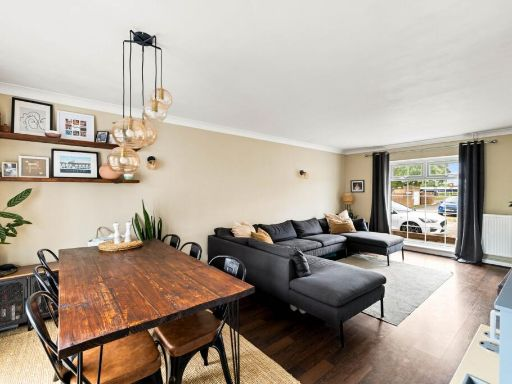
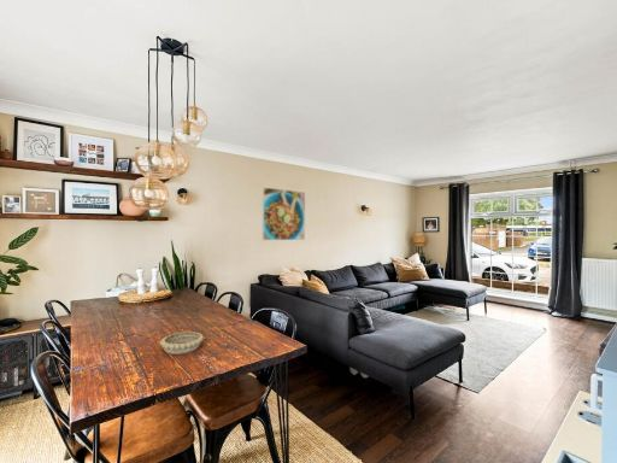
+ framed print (284, 215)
+ decorative bowl (182, 341)
